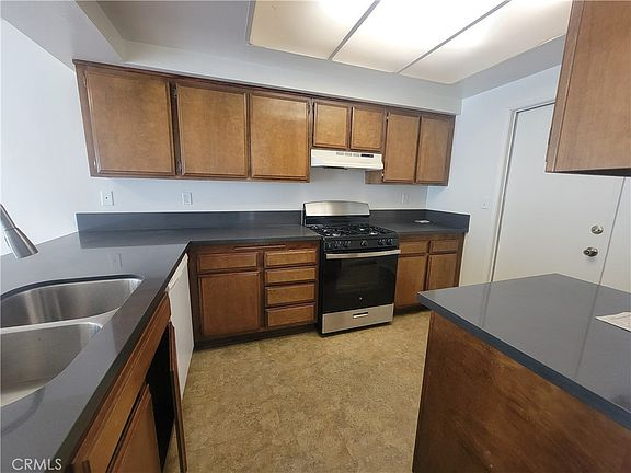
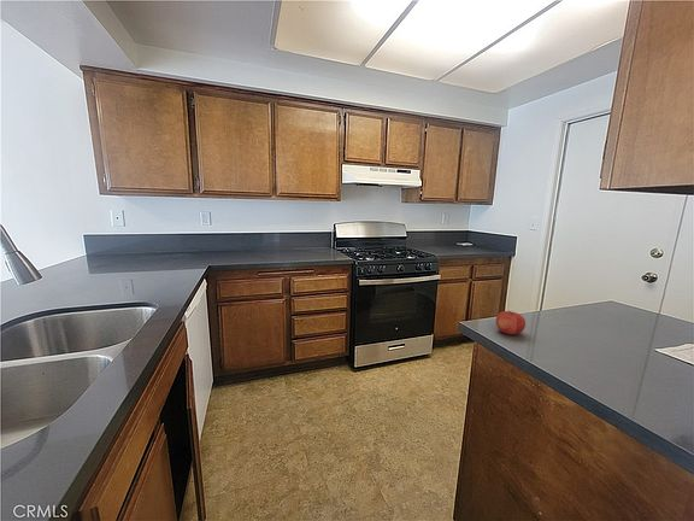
+ fruit (510, 321)
